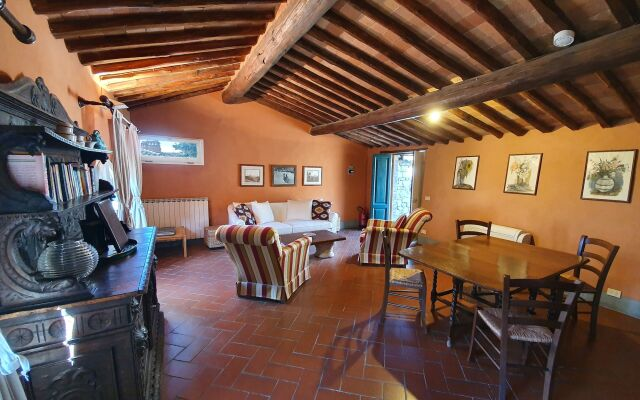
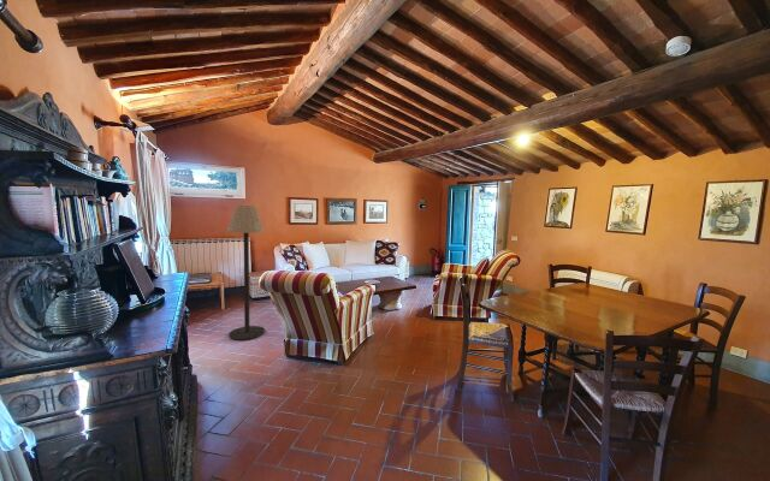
+ floor lamp (245, 271)
